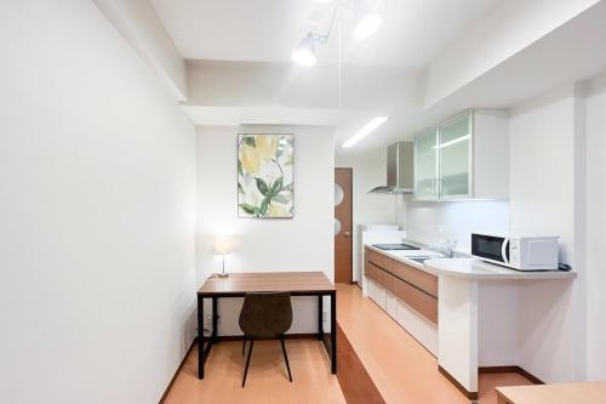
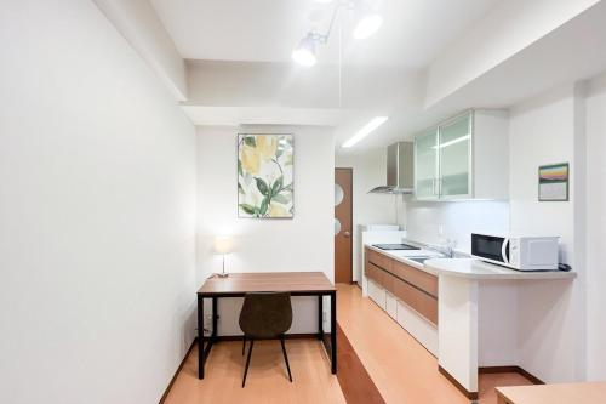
+ calendar (553, 182)
